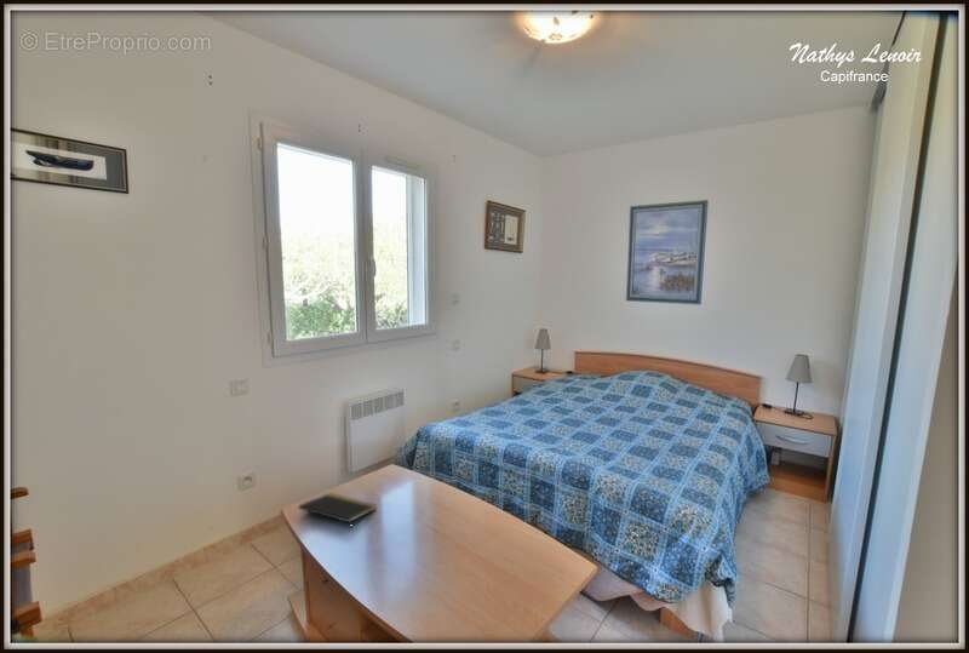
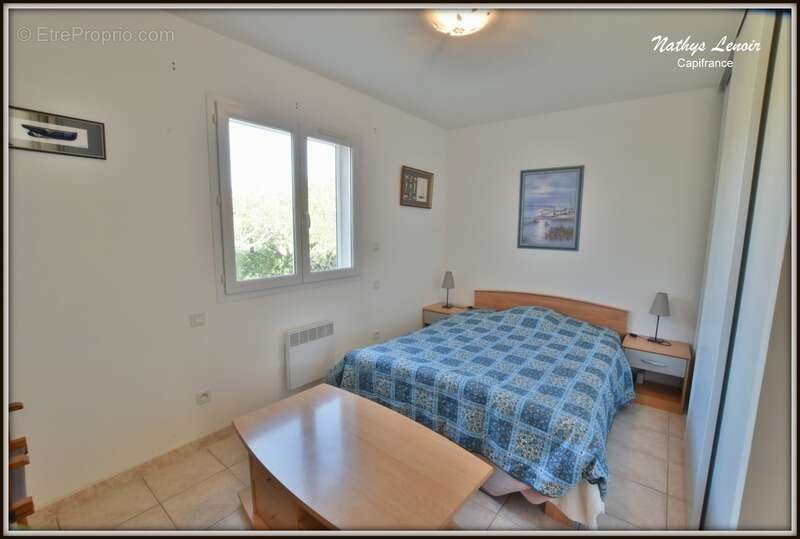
- notepad (338, 506)
